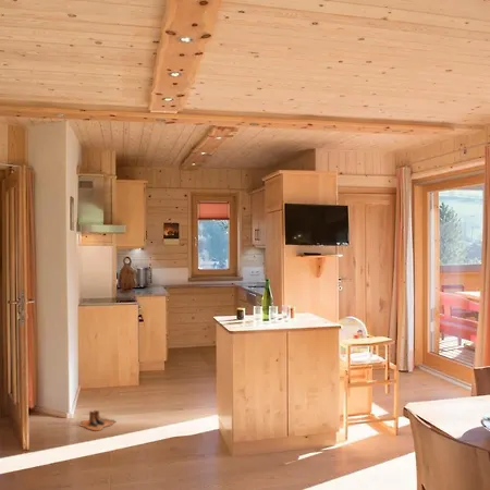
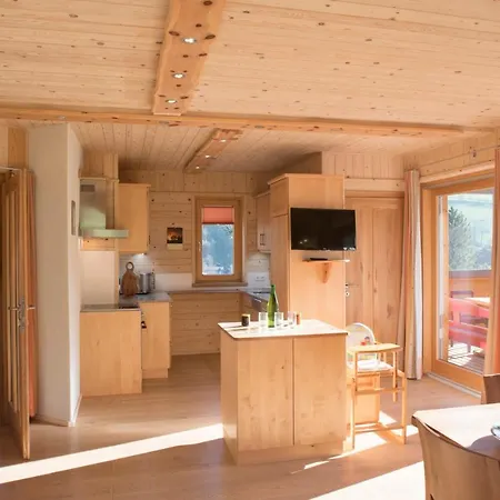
- boots (97, 417)
